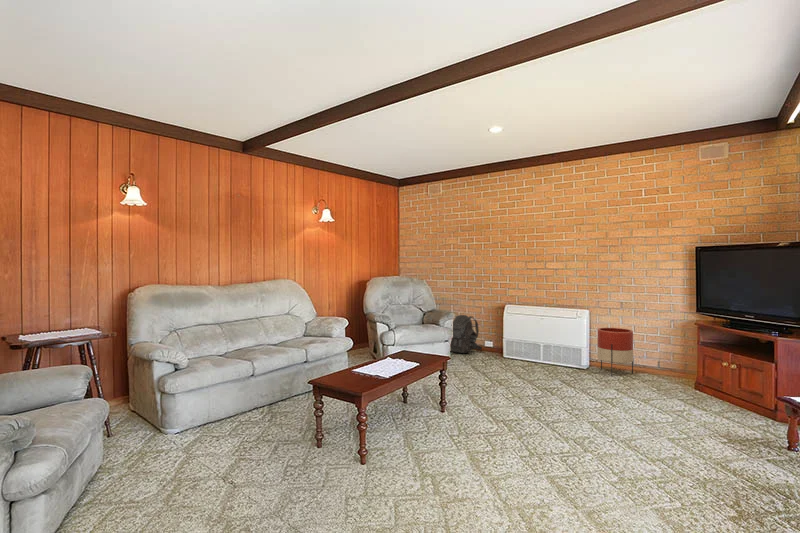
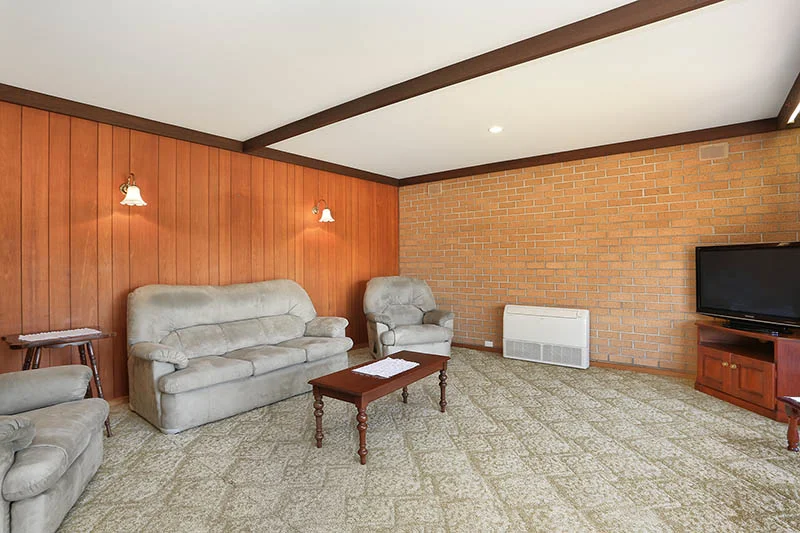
- planter (614, 351)
- backpack (463, 333)
